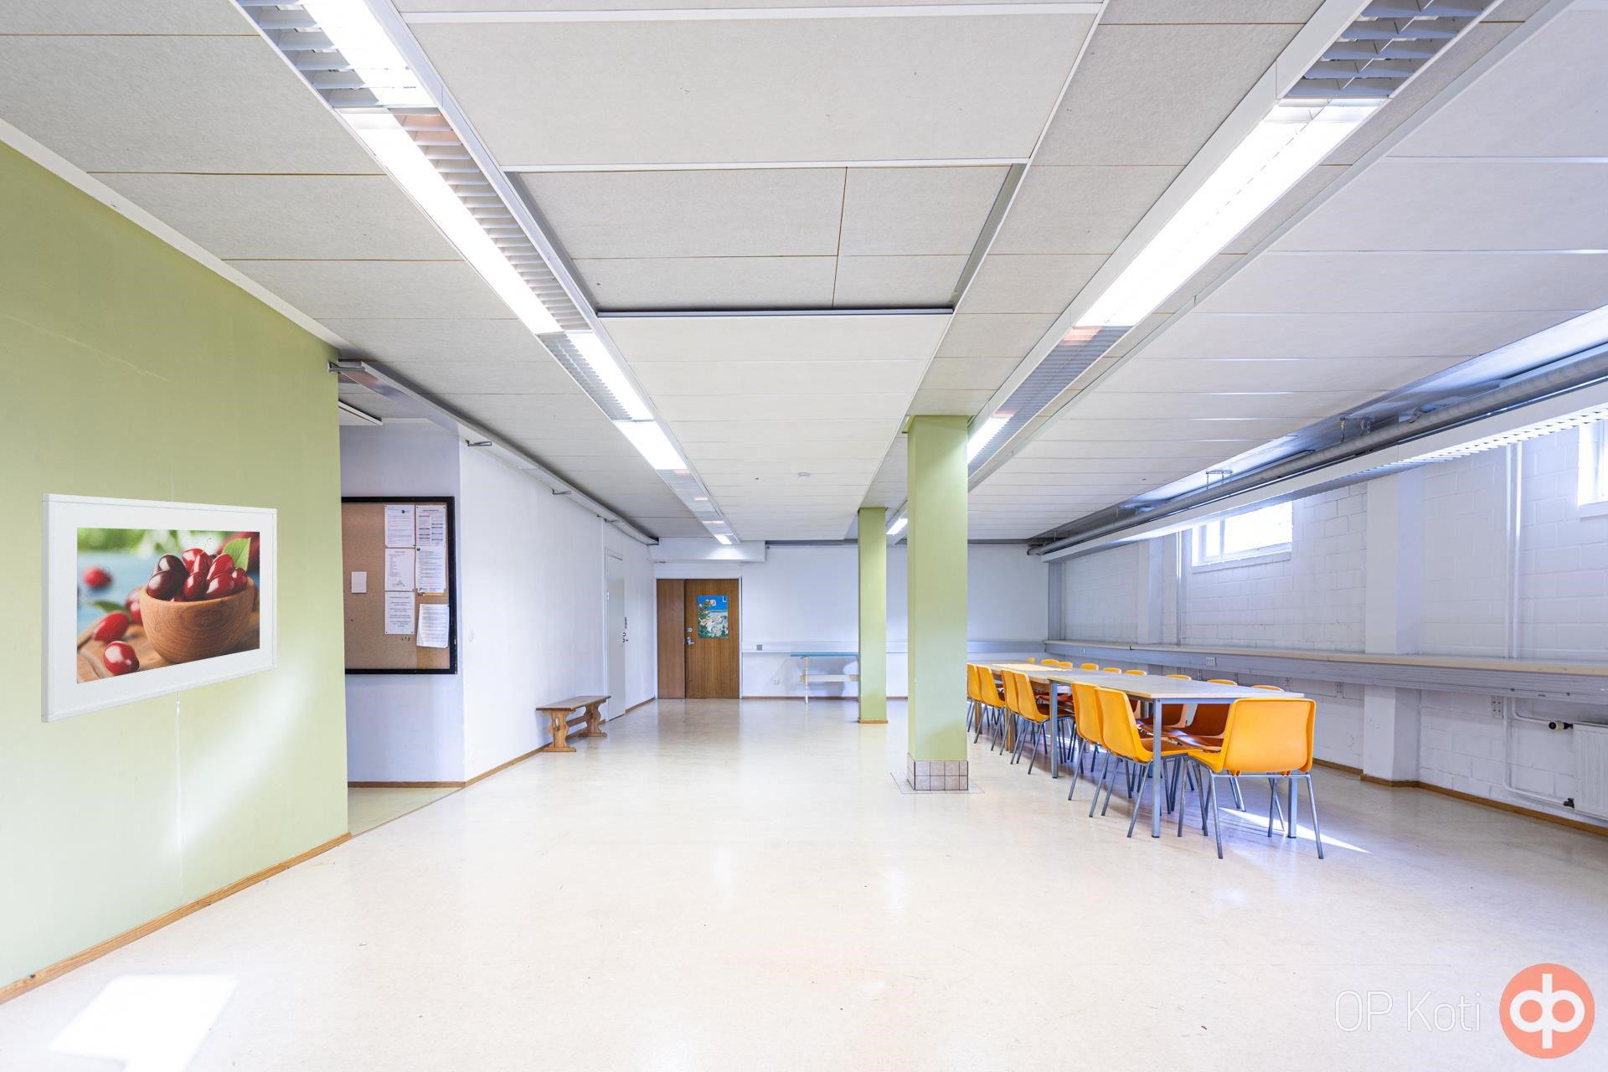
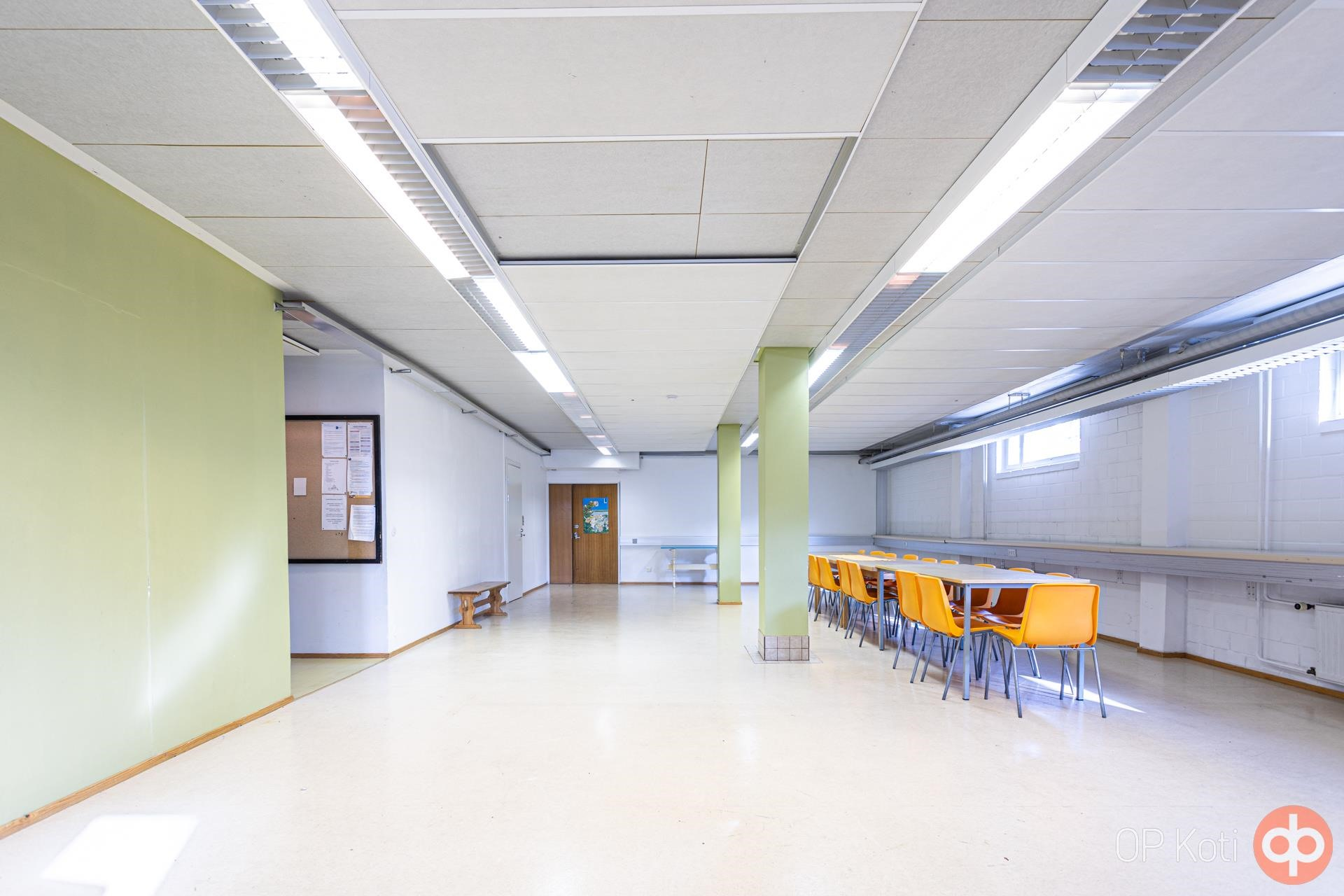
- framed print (179, 596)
